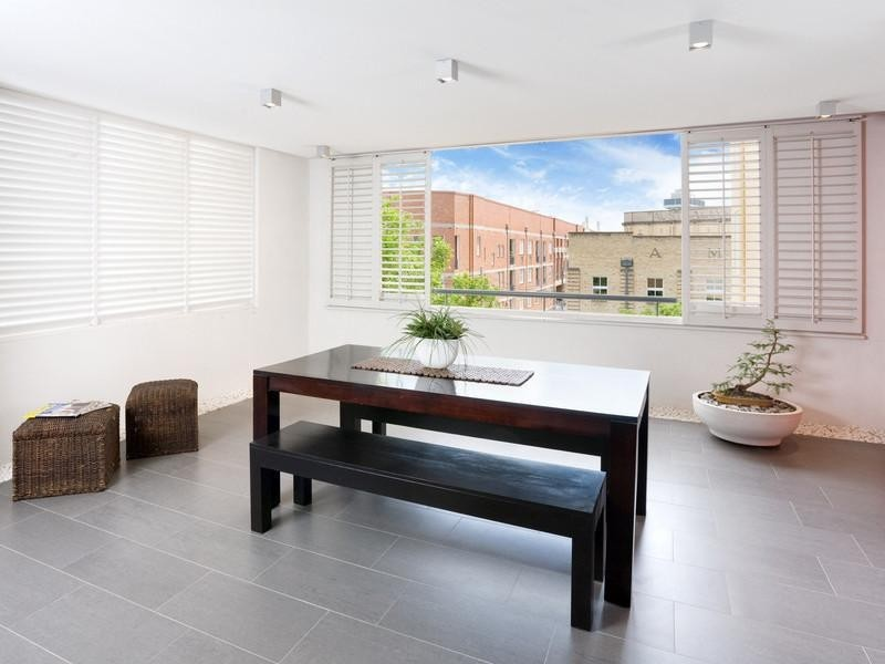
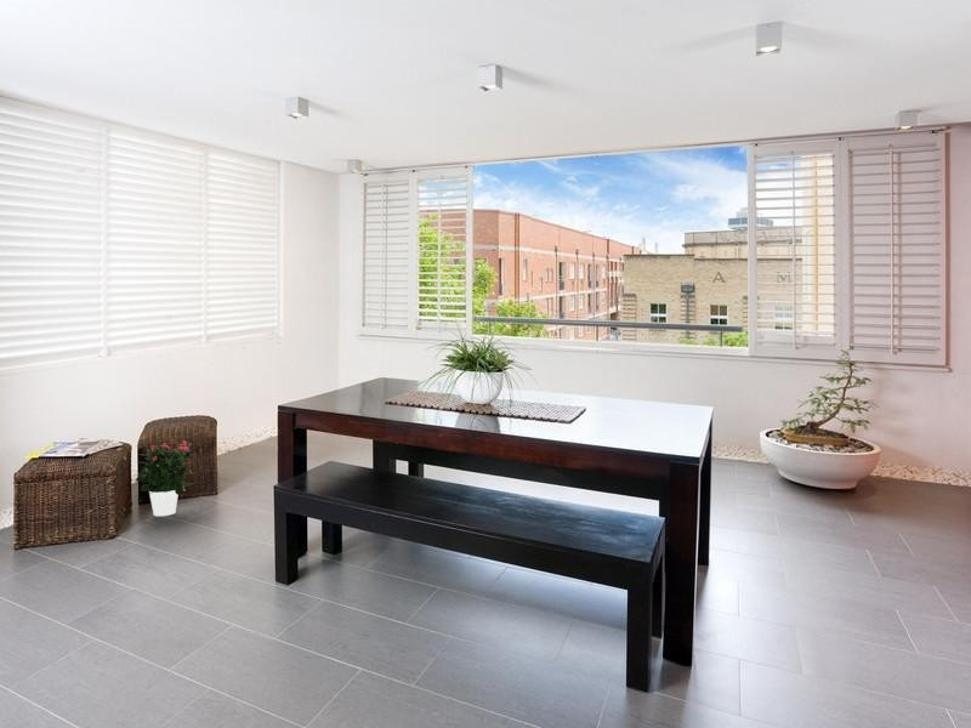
+ potted flower (166, 477)
